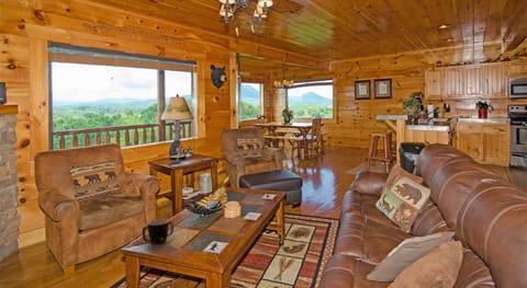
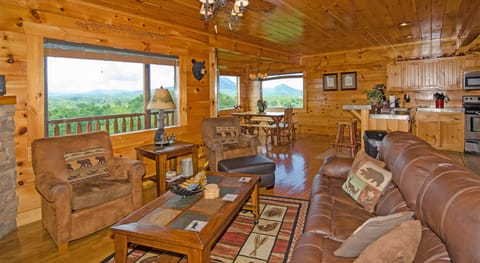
- mug (158, 231)
